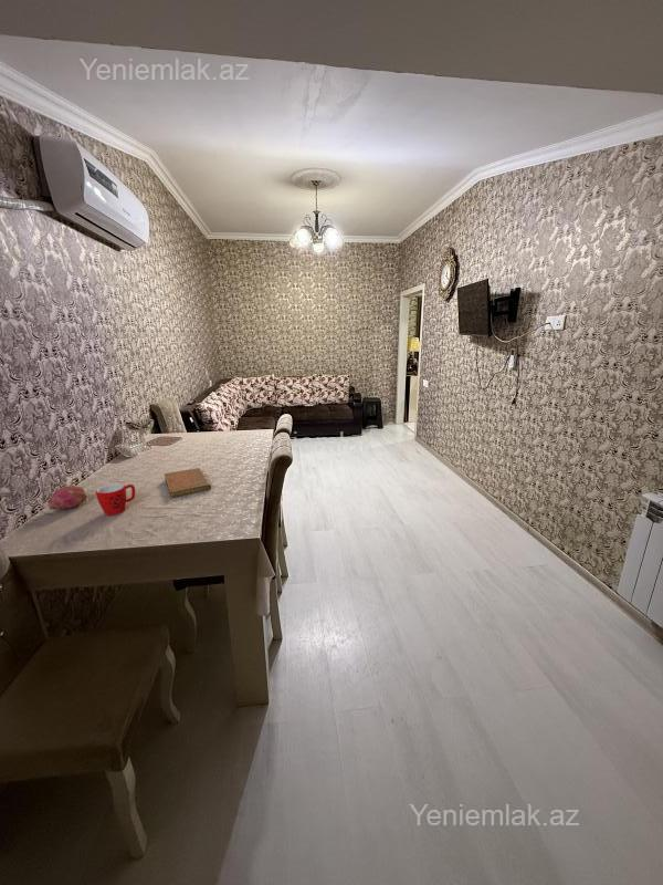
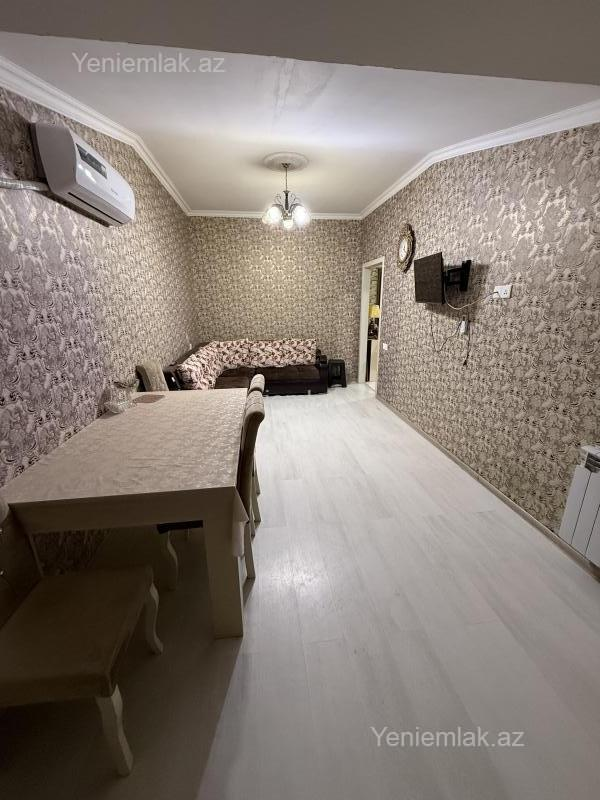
- fruit (67, 497)
- mug (117, 498)
- notebook (187, 481)
